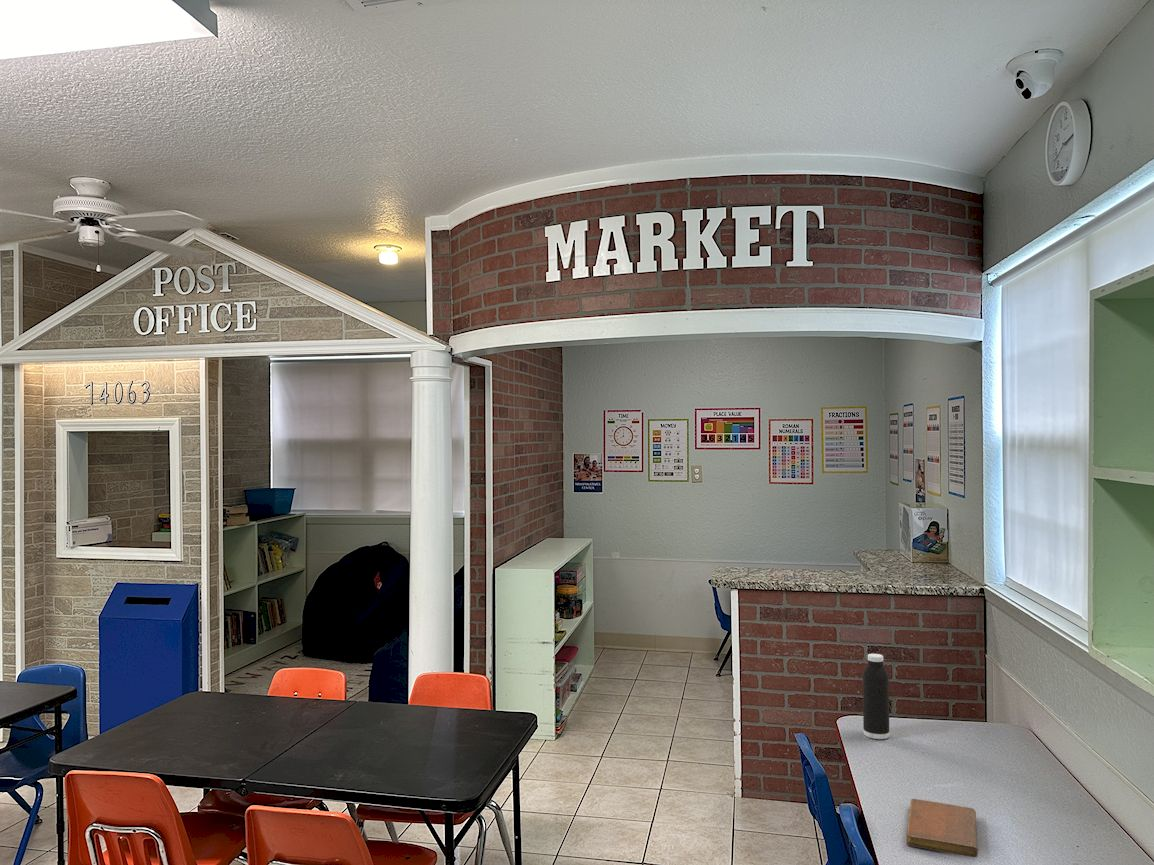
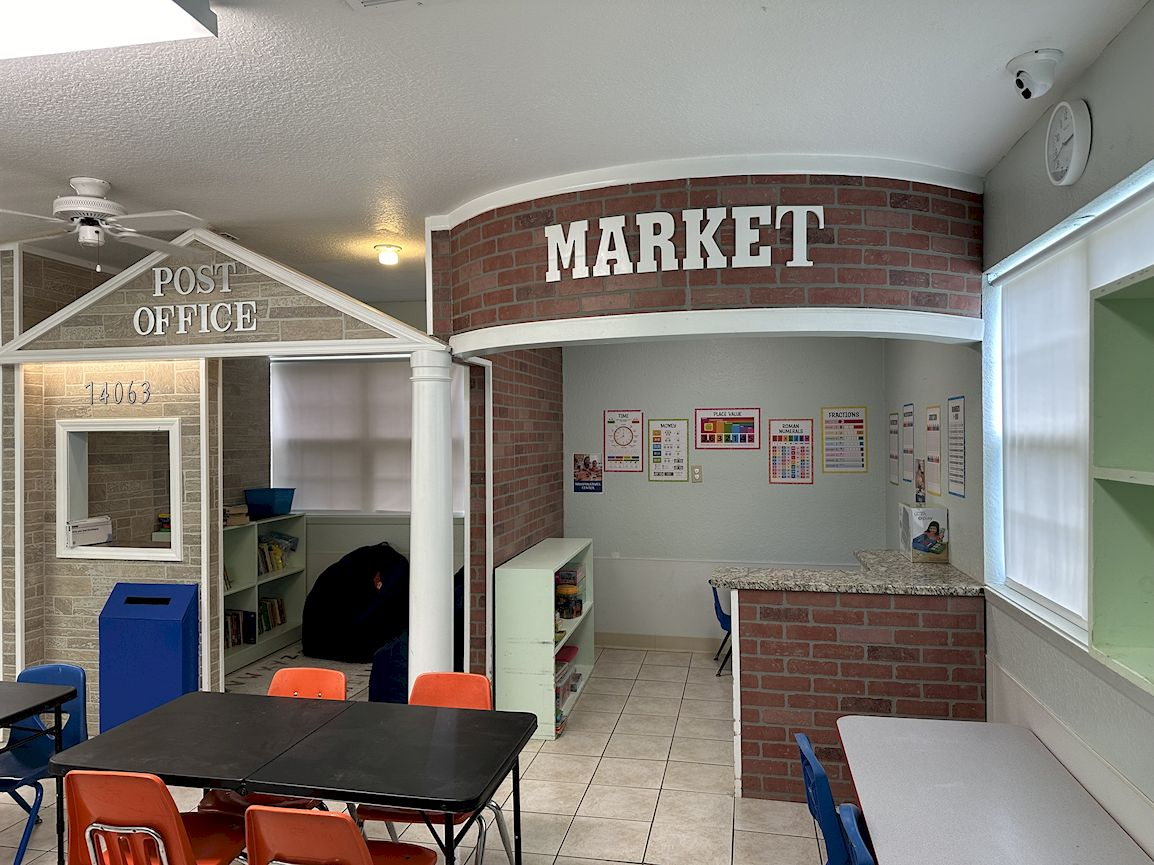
- water bottle (876, 695)
- notebook (942, 826)
